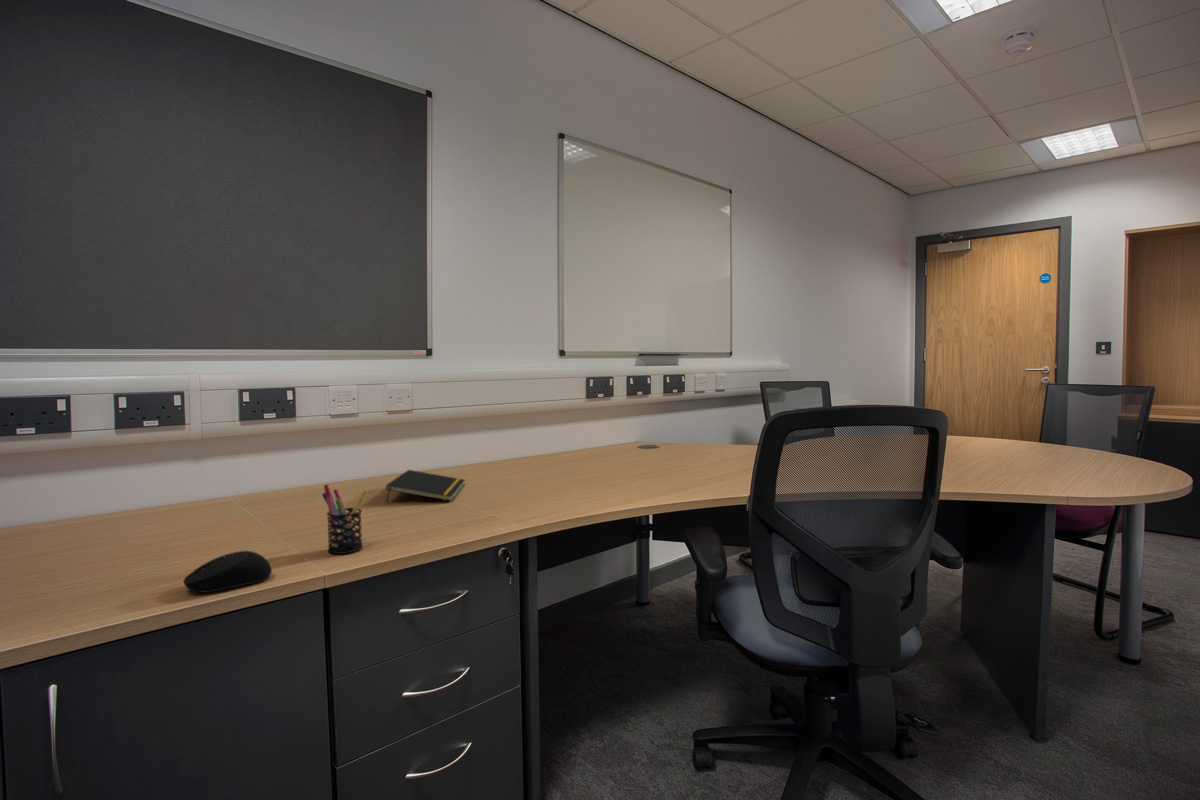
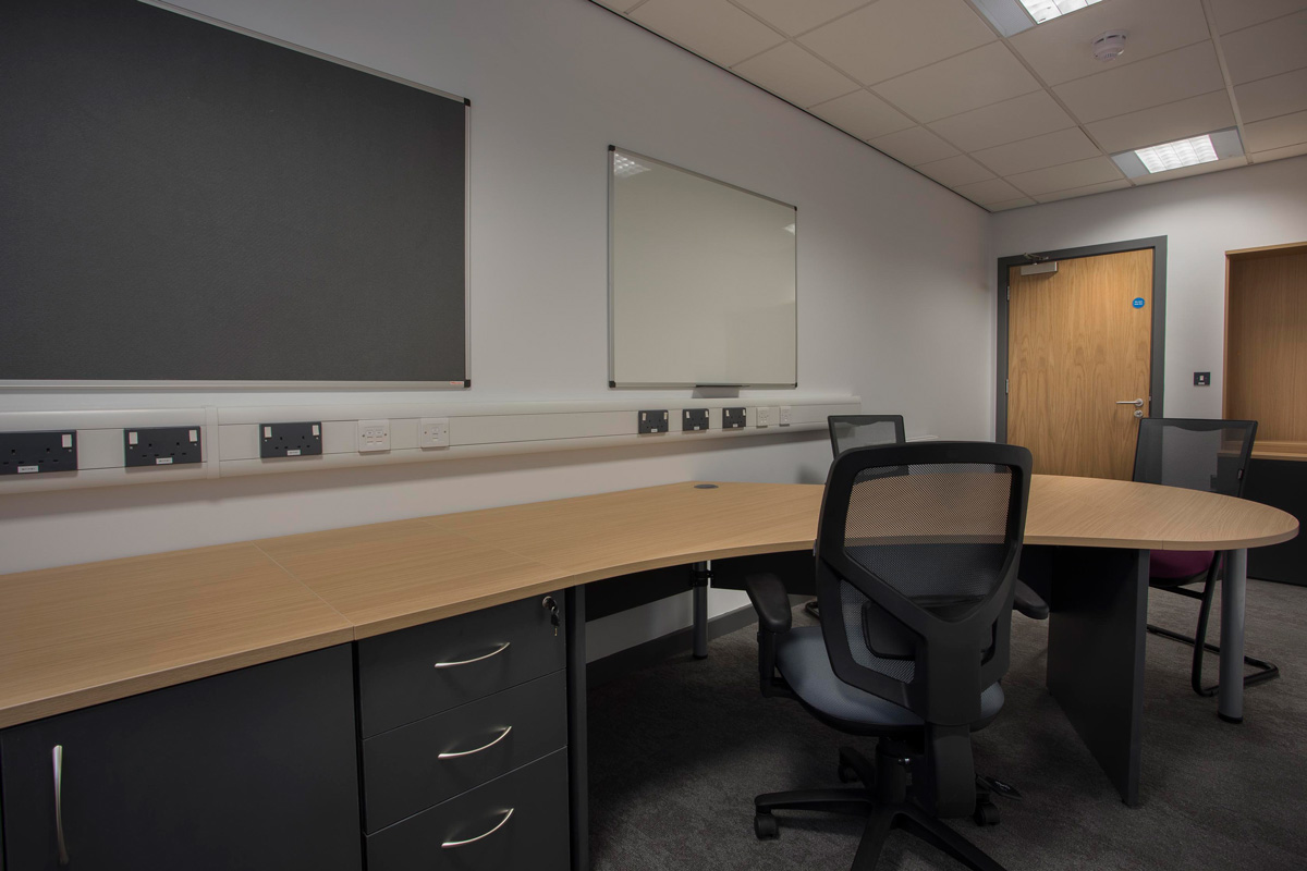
- computer mouse (228, 569)
- pen holder (341, 517)
- notepad (428, 484)
